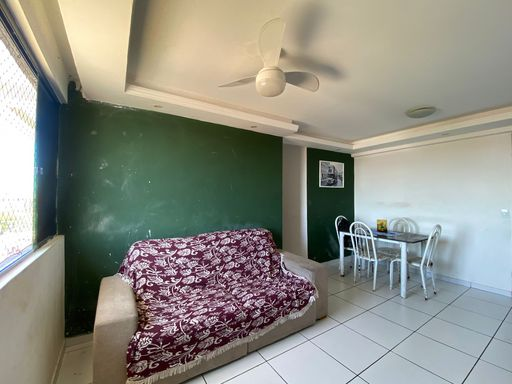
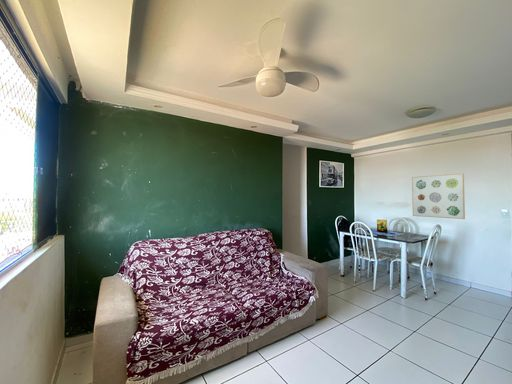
+ wall art (436, 196)
